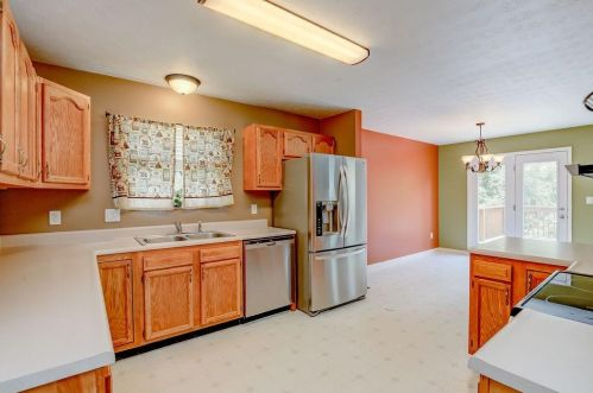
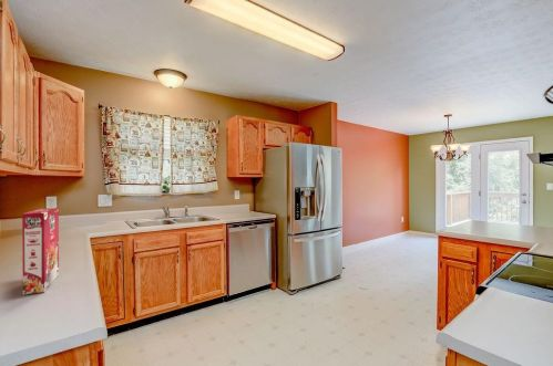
+ cereal box (42, 247)
